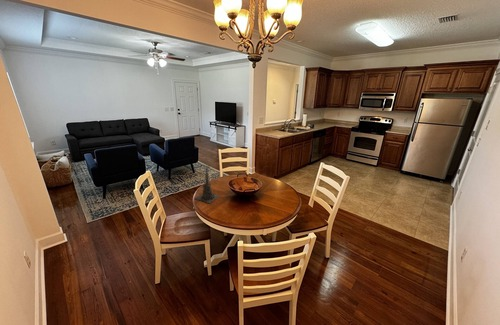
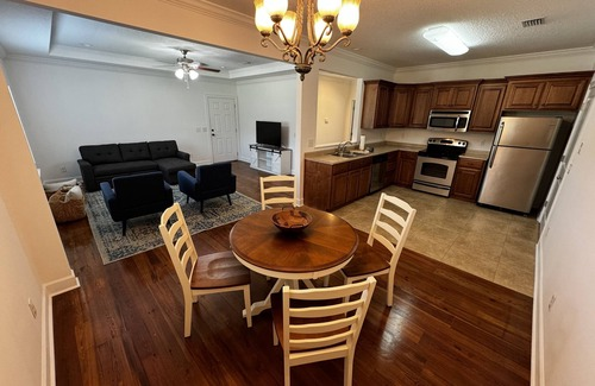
- candle holder (206, 179)
